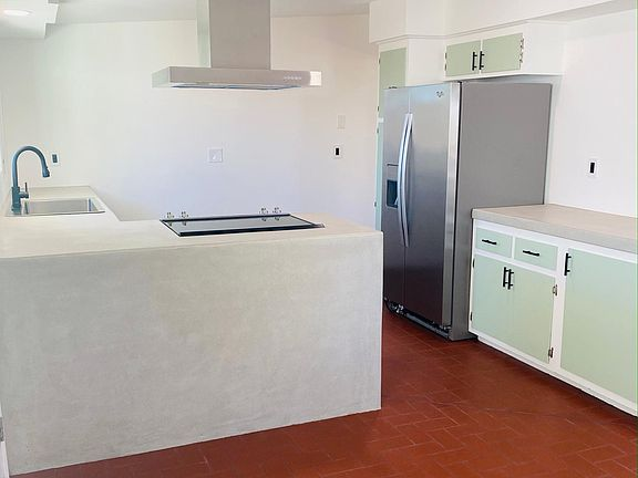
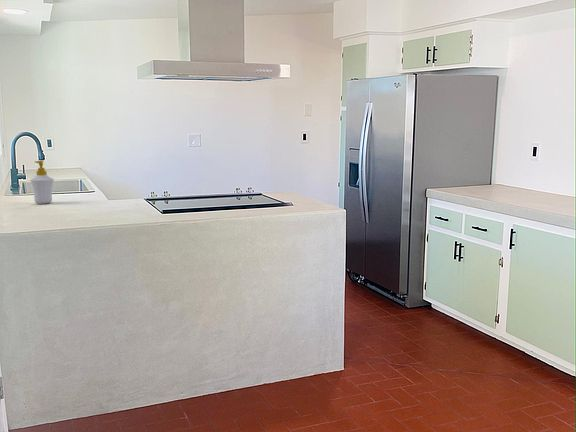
+ soap bottle (42, 181)
